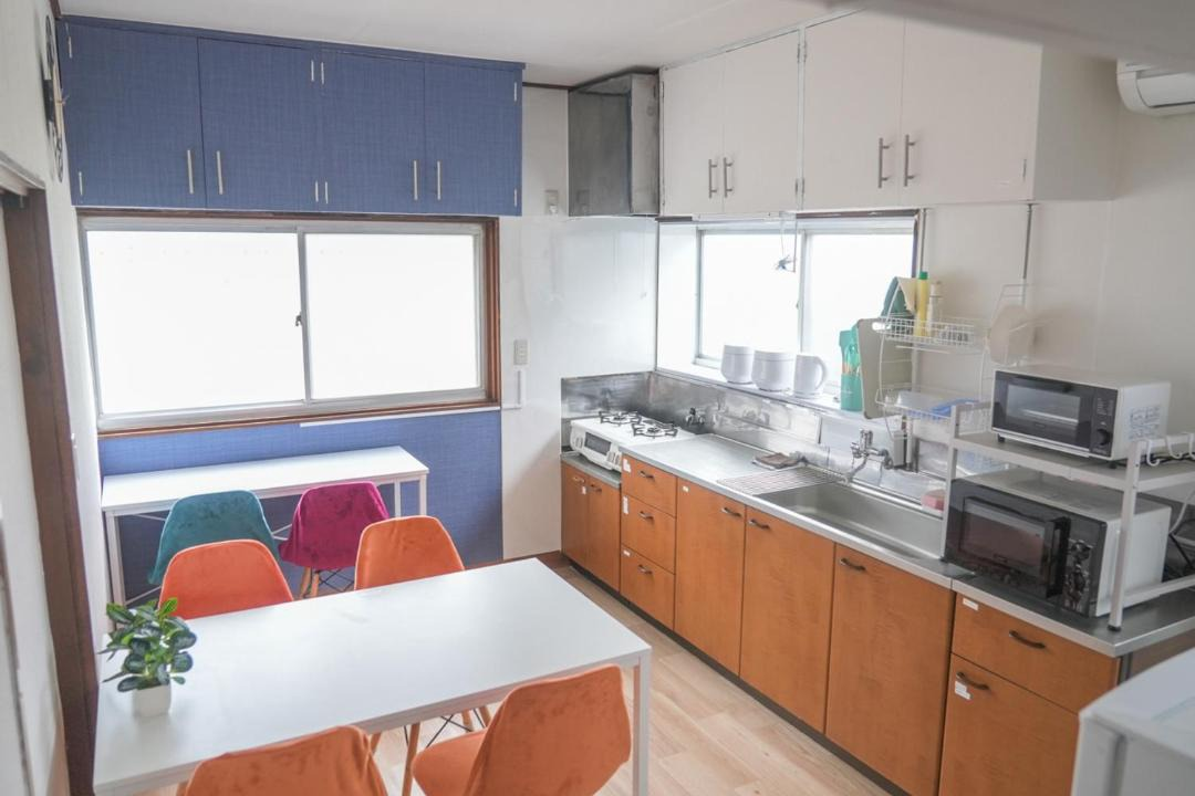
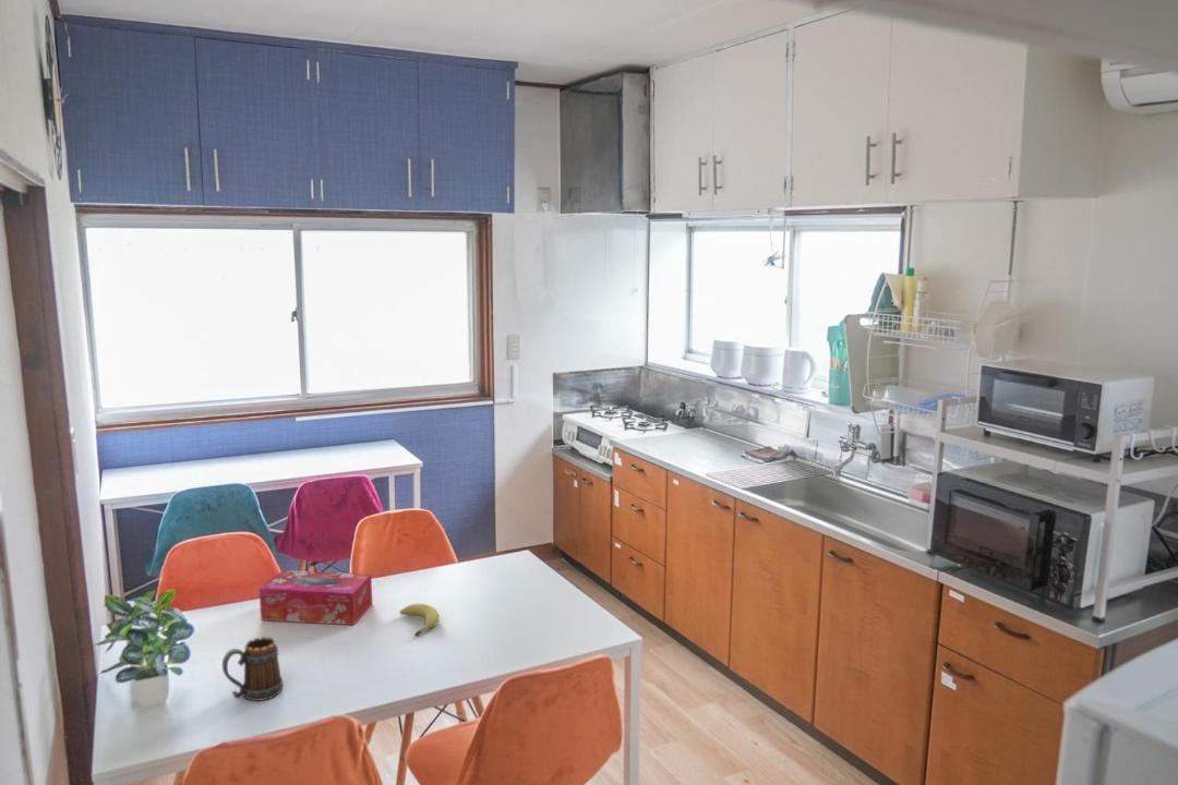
+ tissue box (316, 596)
+ fruit (421, 616)
+ mug (253, 669)
